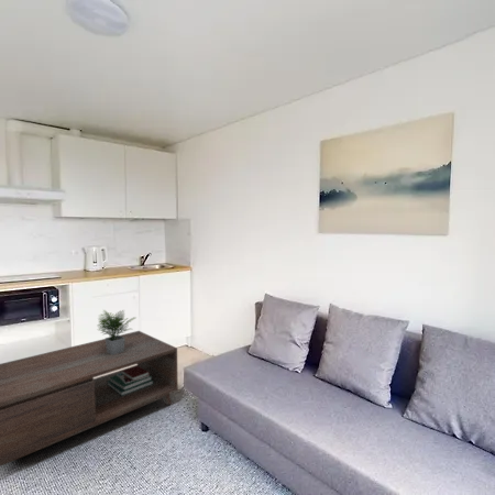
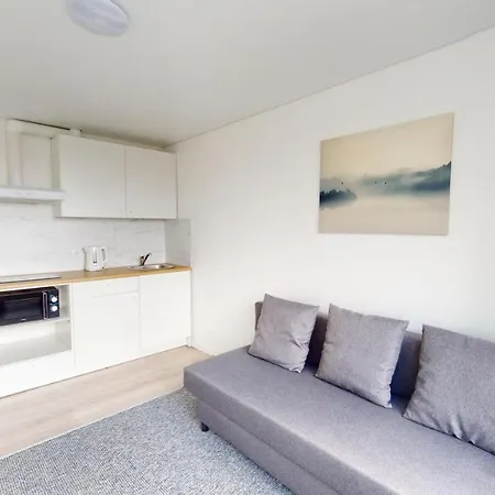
- coffee table (79, 366)
